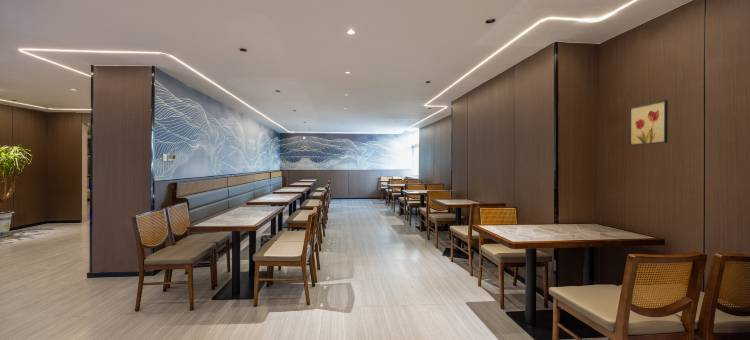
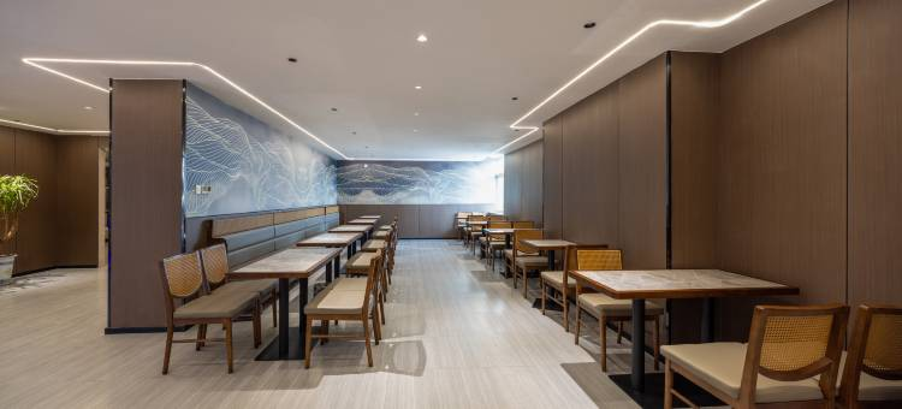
- wall art (647, 124)
